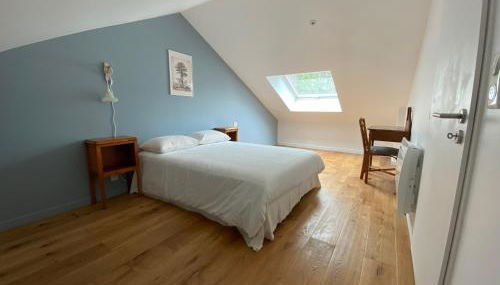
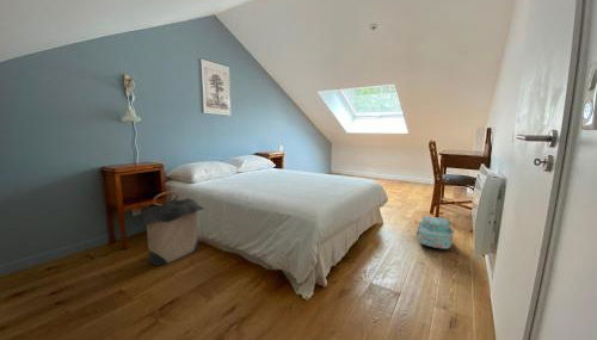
+ backpack (435, 231)
+ laundry hamper (173, 221)
